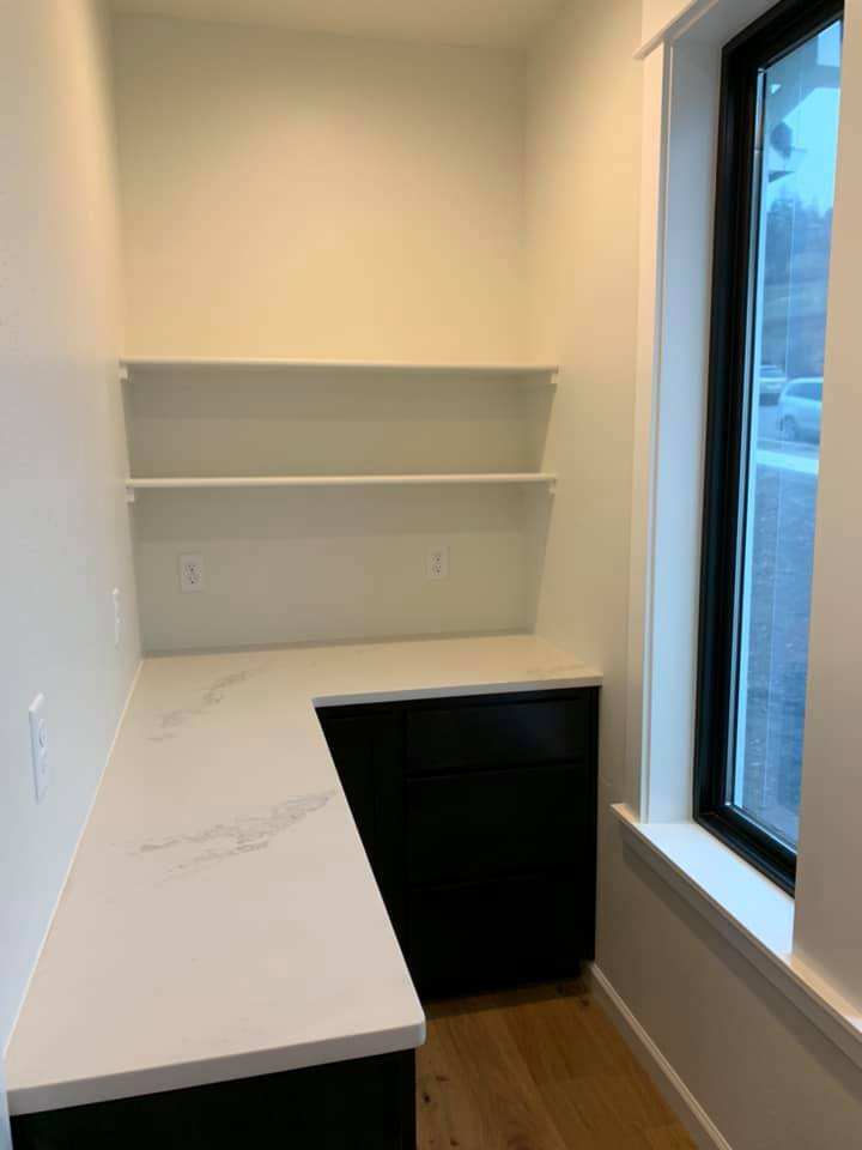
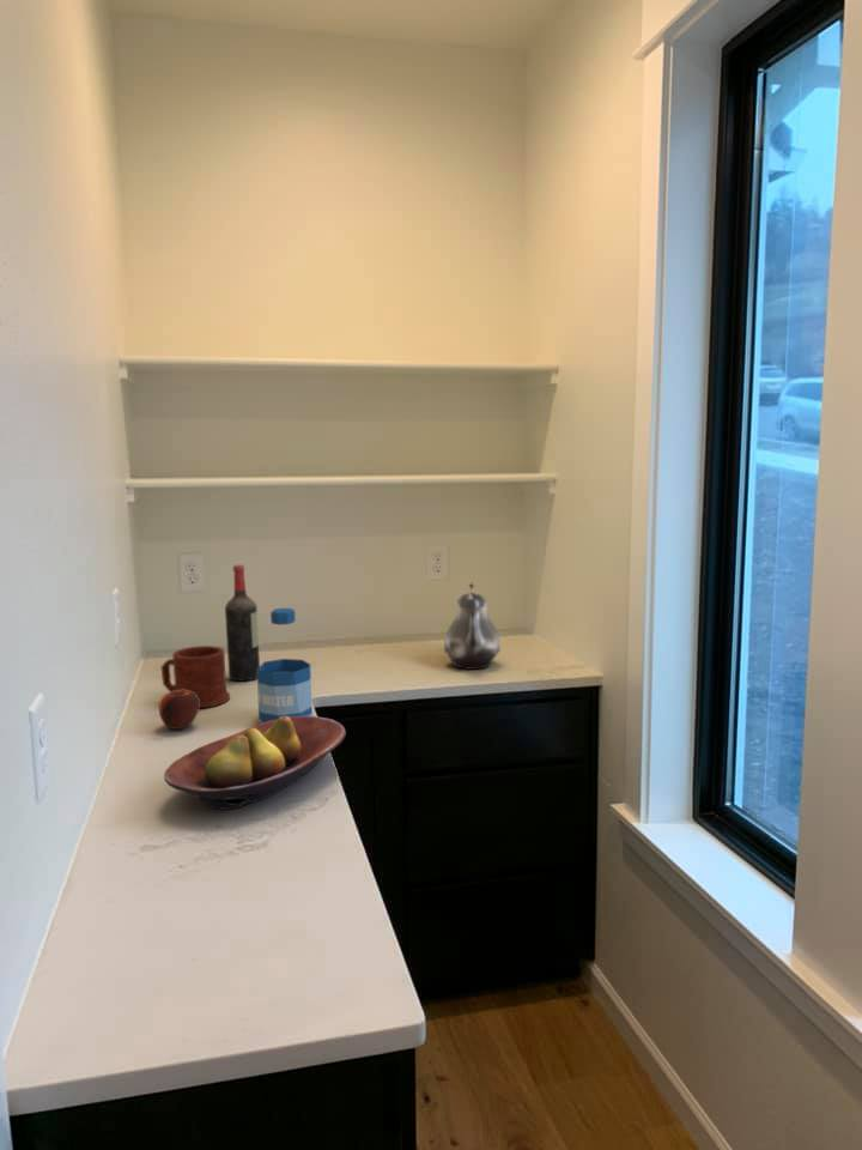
+ bottle (283, 664)
+ fruit bowl (261, 752)
+ apple (178, 709)
+ mug (195, 676)
+ wine bottle (241, 622)
+ teapot (472, 623)
